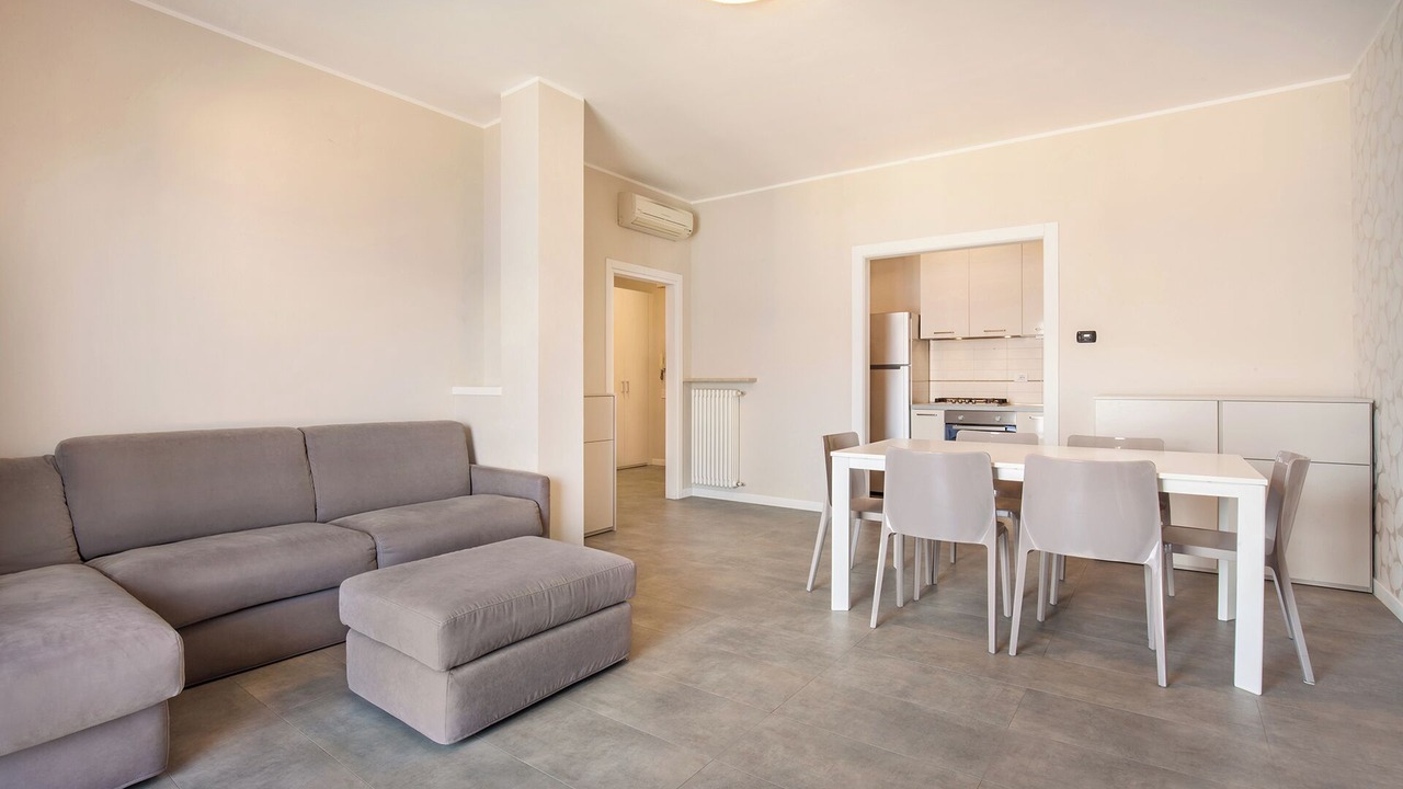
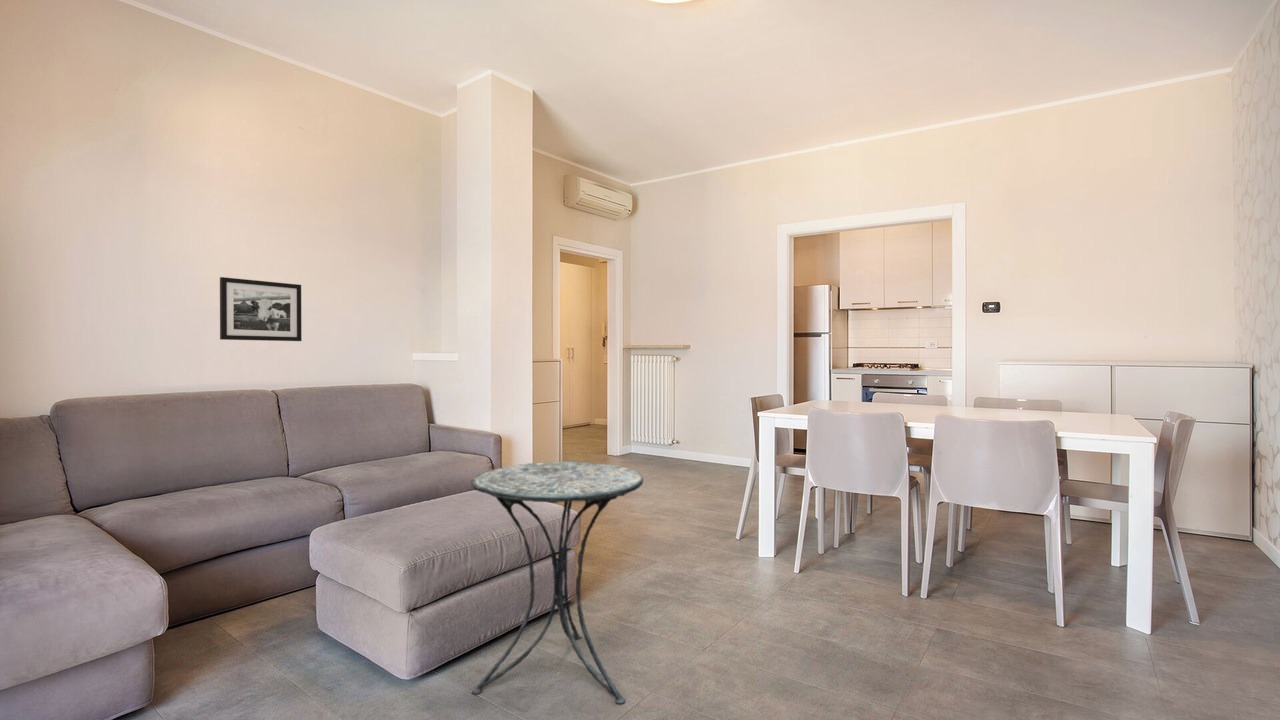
+ picture frame (262, 310)
+ side table (559, 574)
